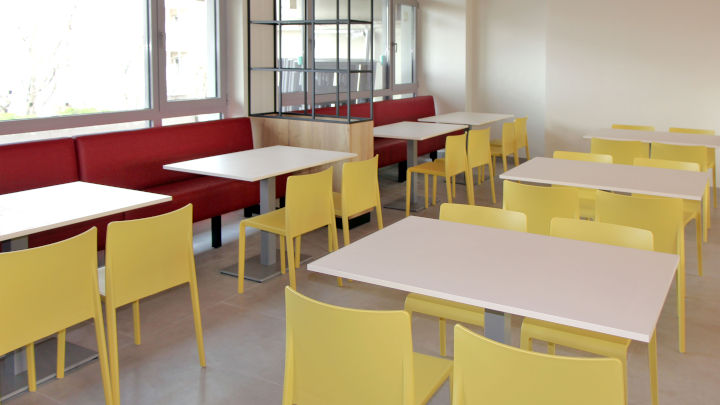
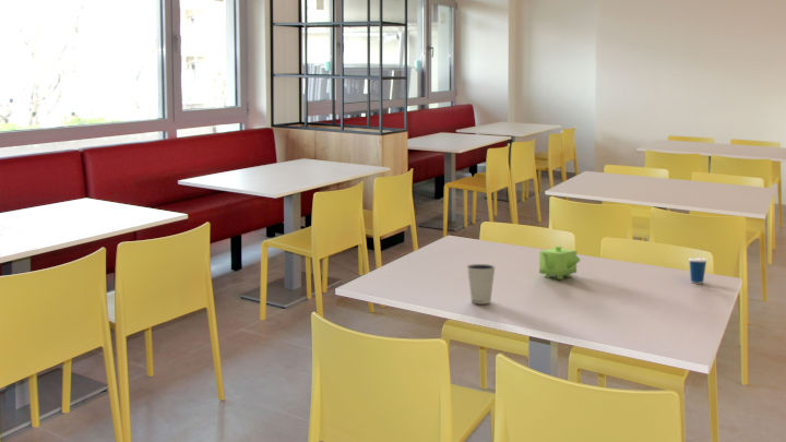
+ dixie cup (480, 284)
+ teapot (559, 262)
+ cup (698, 264)
